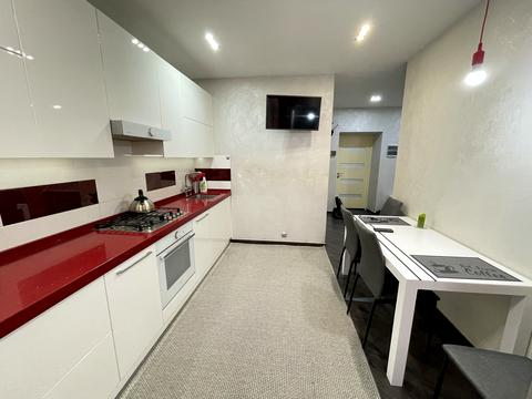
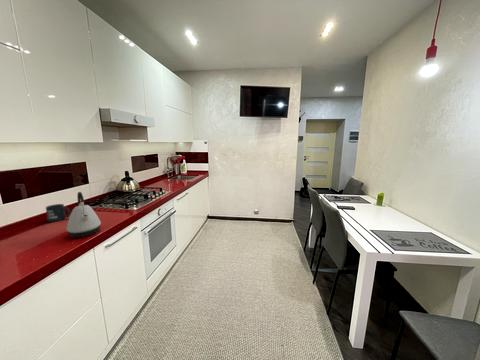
+ kettle (82, 212)
+ mug (59, 212)
